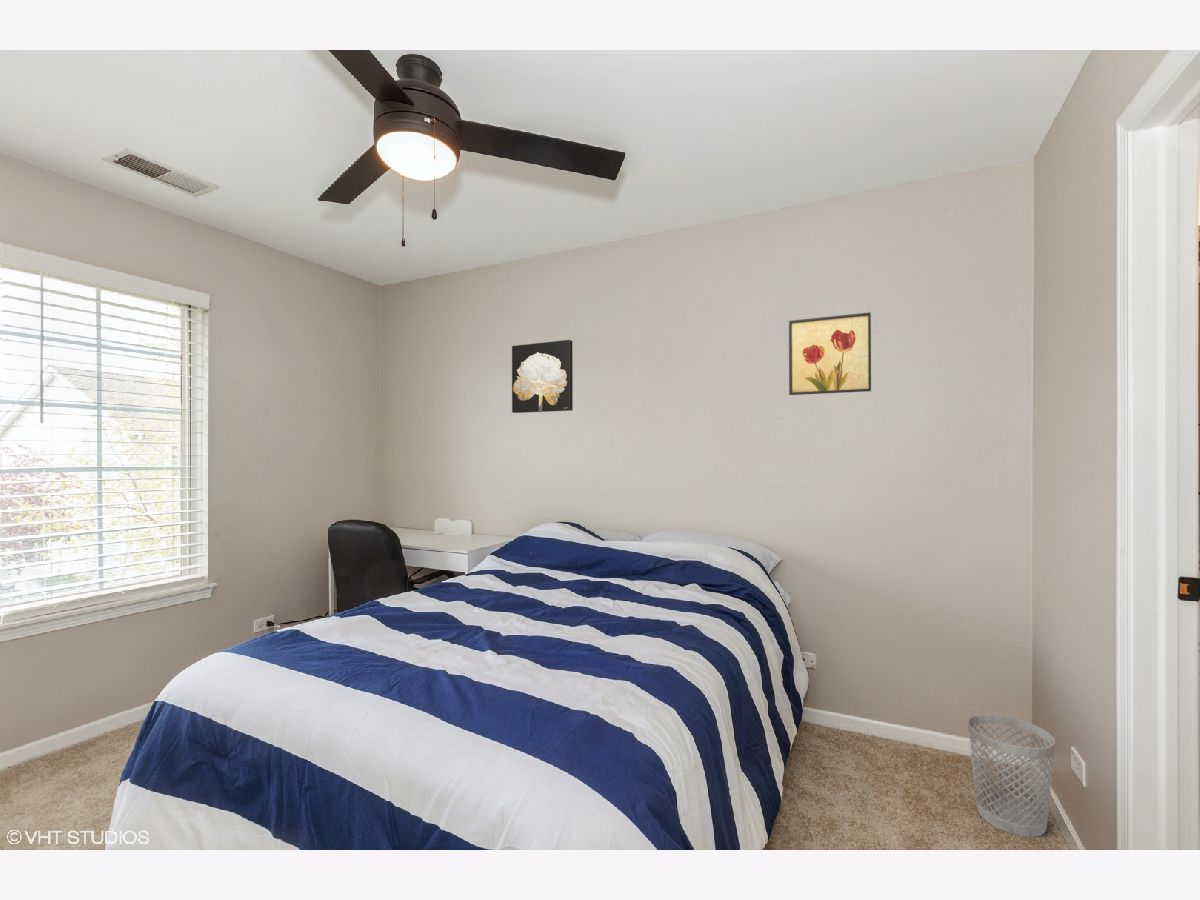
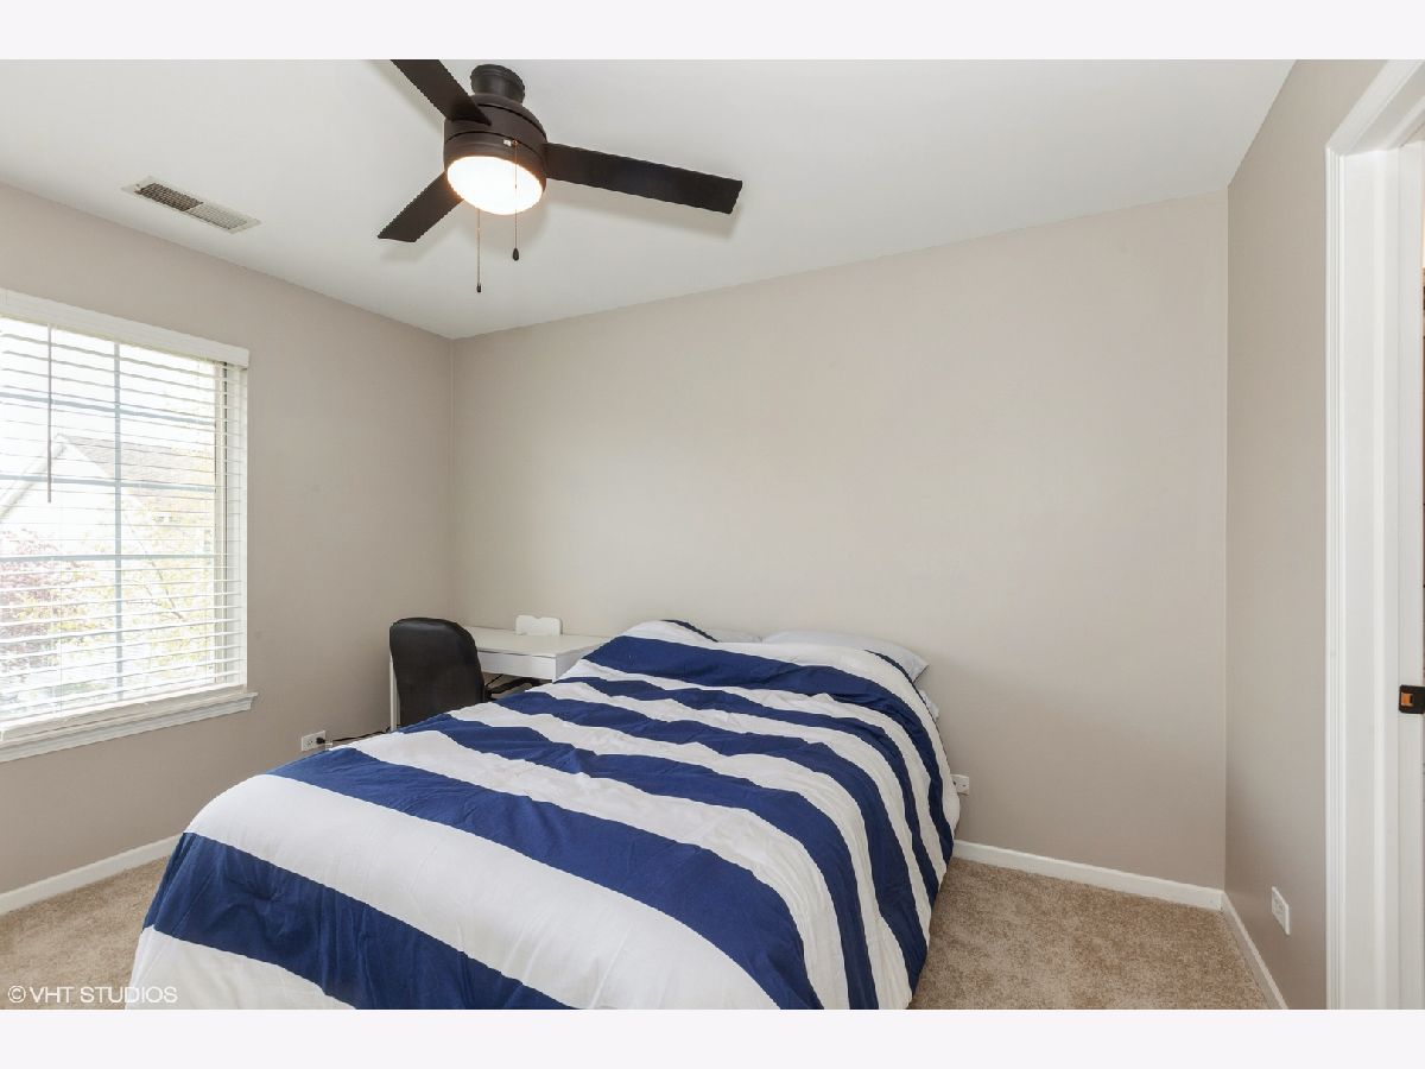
- wastebasket (1010, 774)
- wall art (541, 377)
- wall art (829, 355)
